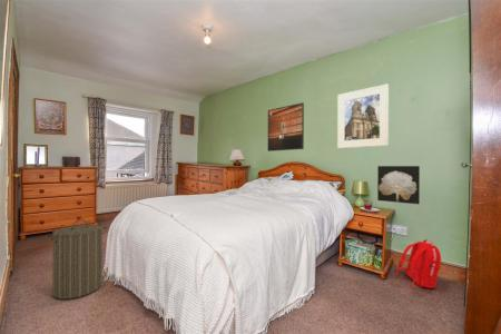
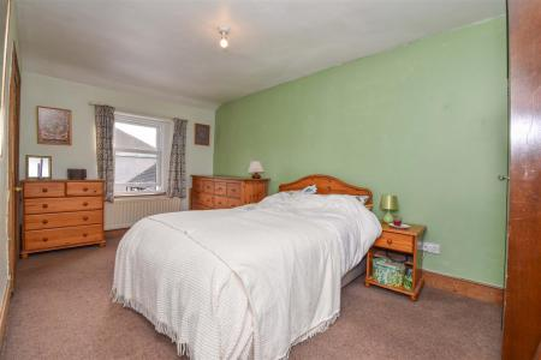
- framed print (284, 128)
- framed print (361, 118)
- wall art (397, 184)
- backpack (419, 261)
- laundry hamper (78, 254)
